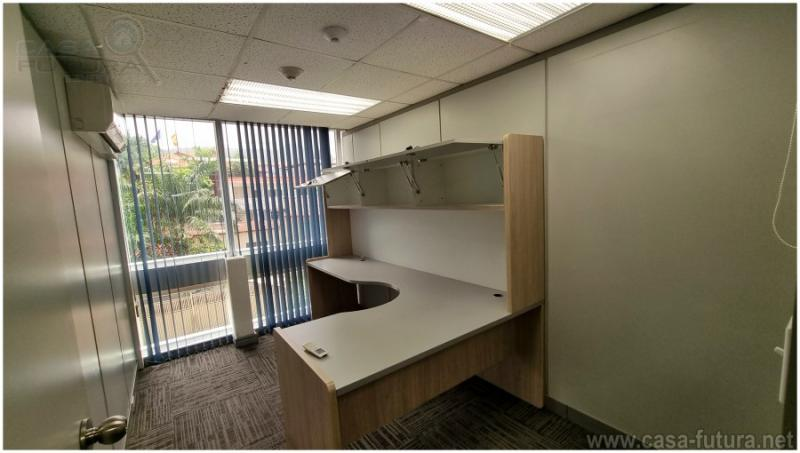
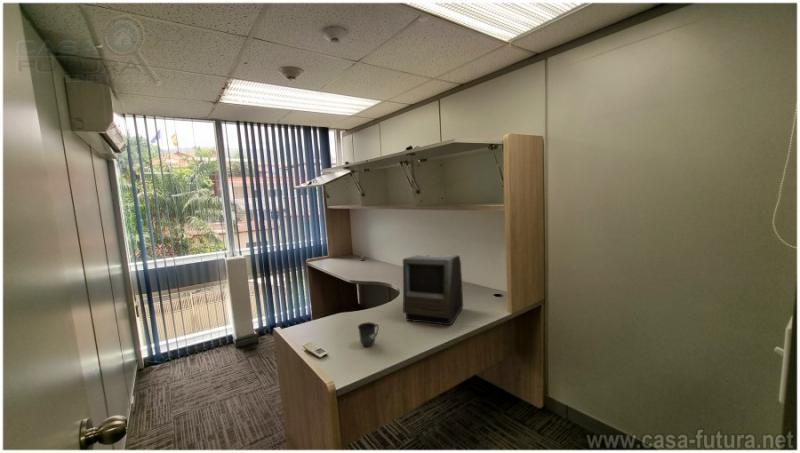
+ mug (369, 333)
+ monitor (433, 285)
